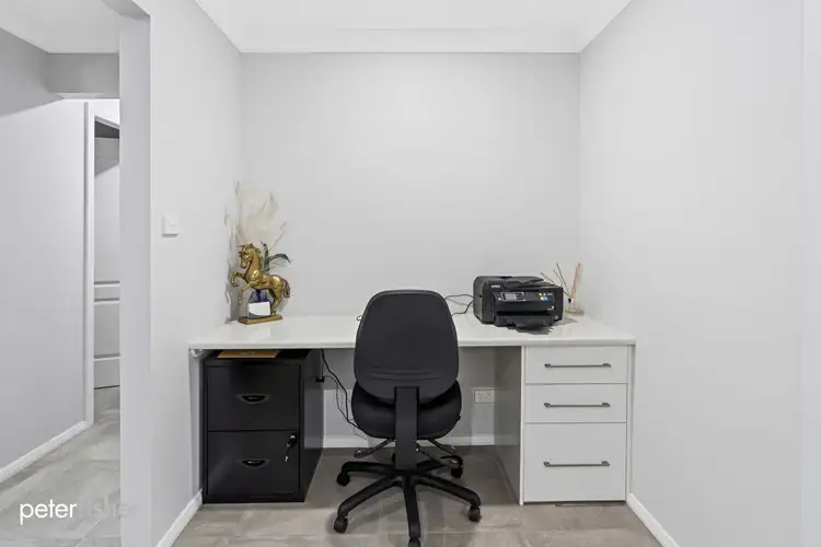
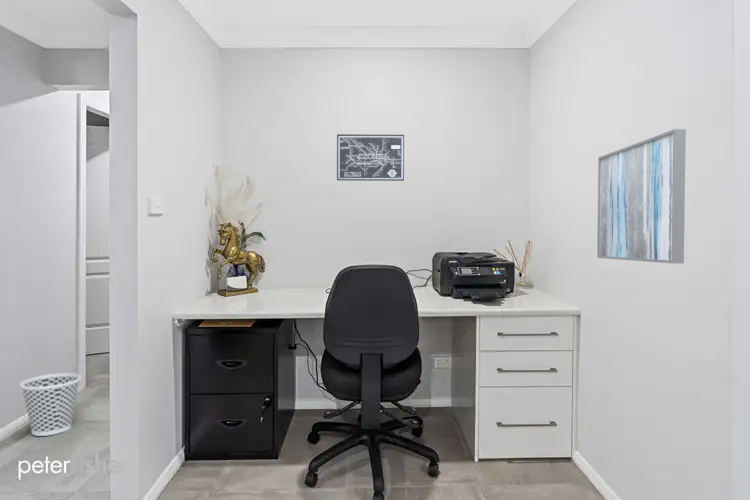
+ wall art (635, 202)
+ wall art (370, 157)
+ wastebasket (51, 404)
